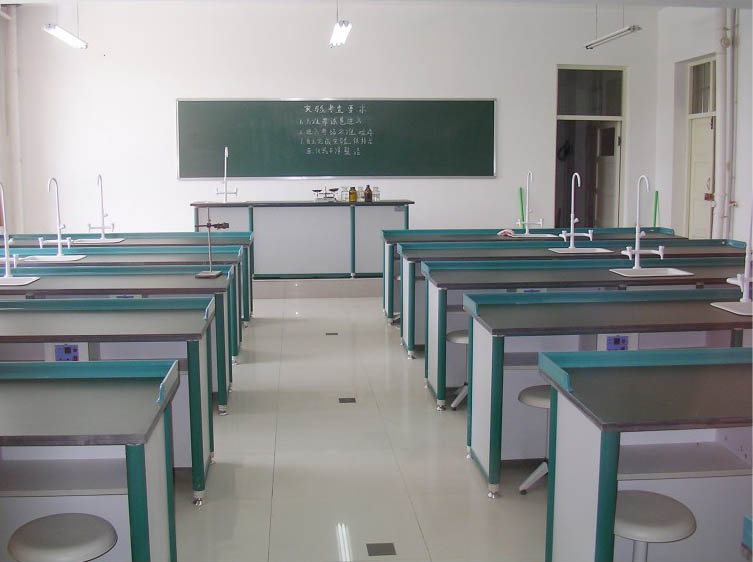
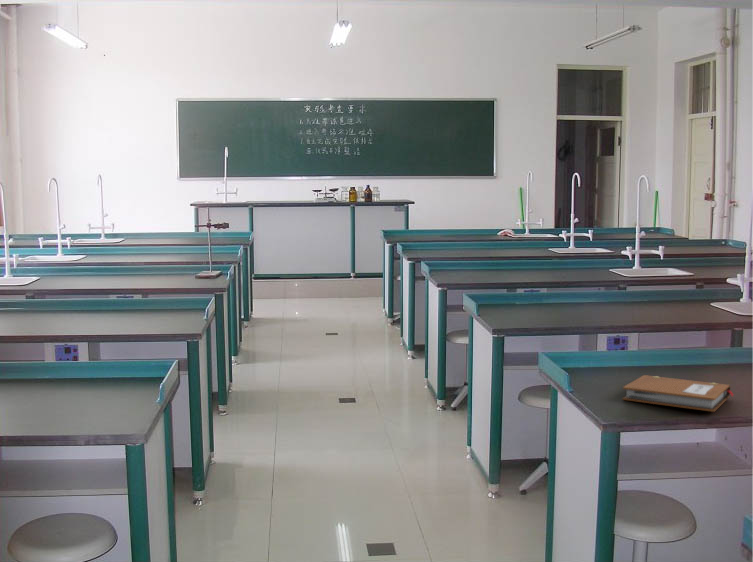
+ notebook (679, 392)
